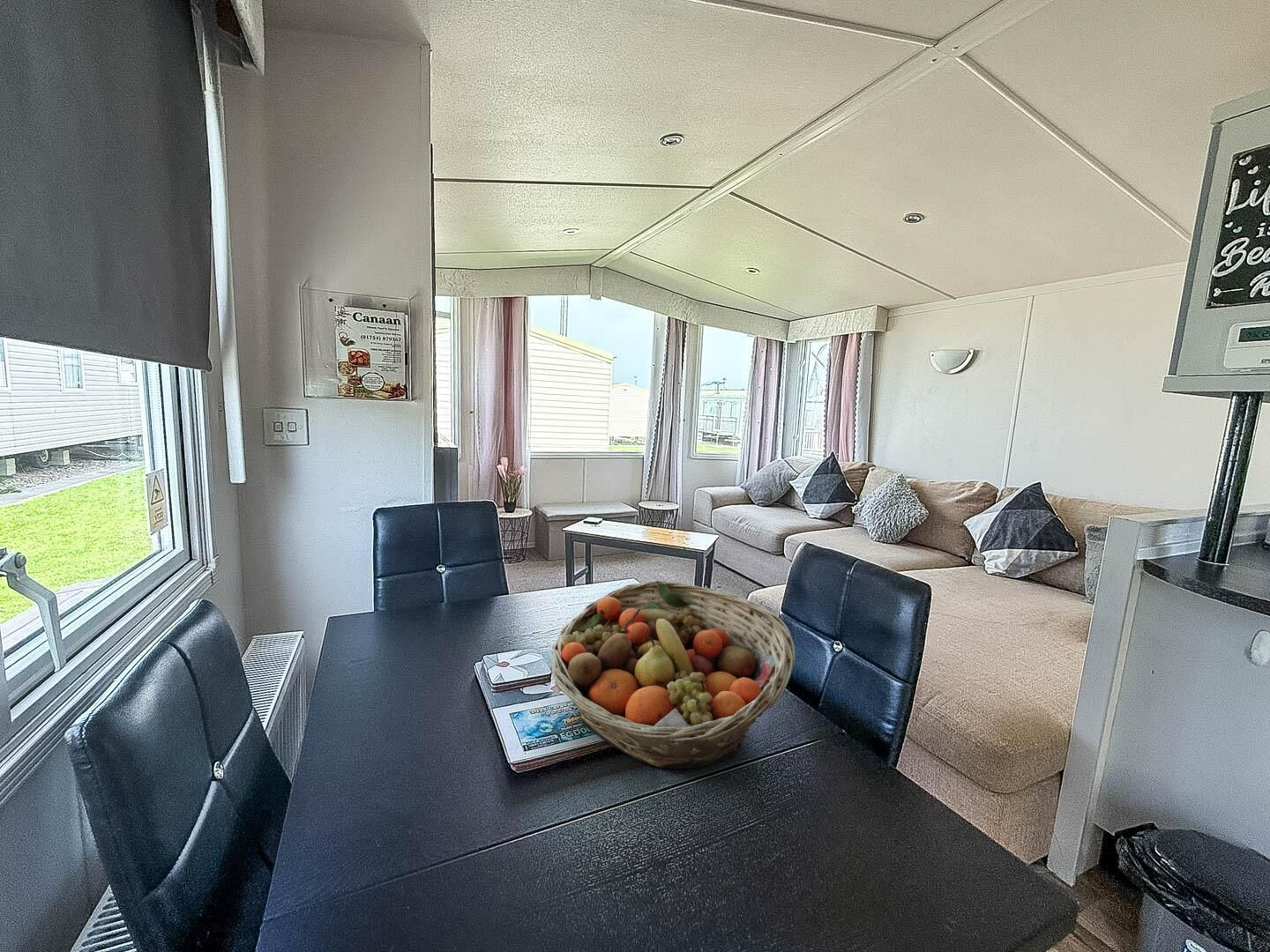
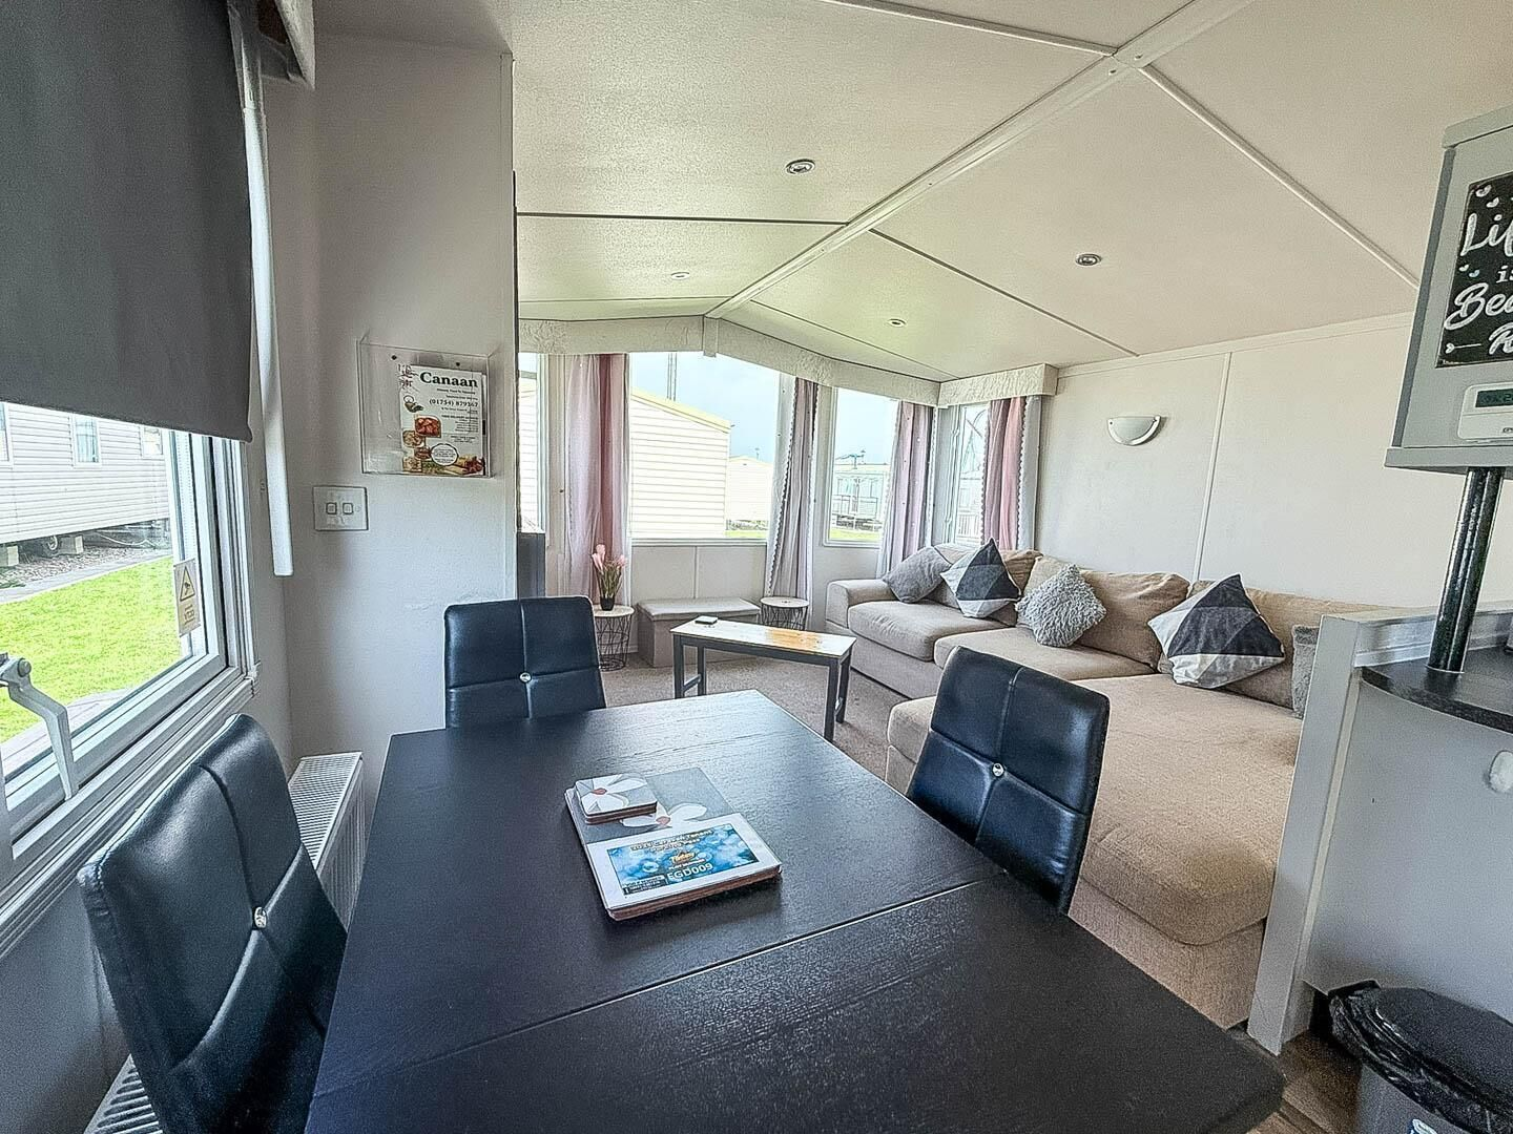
- fruit basket (666, 662)
